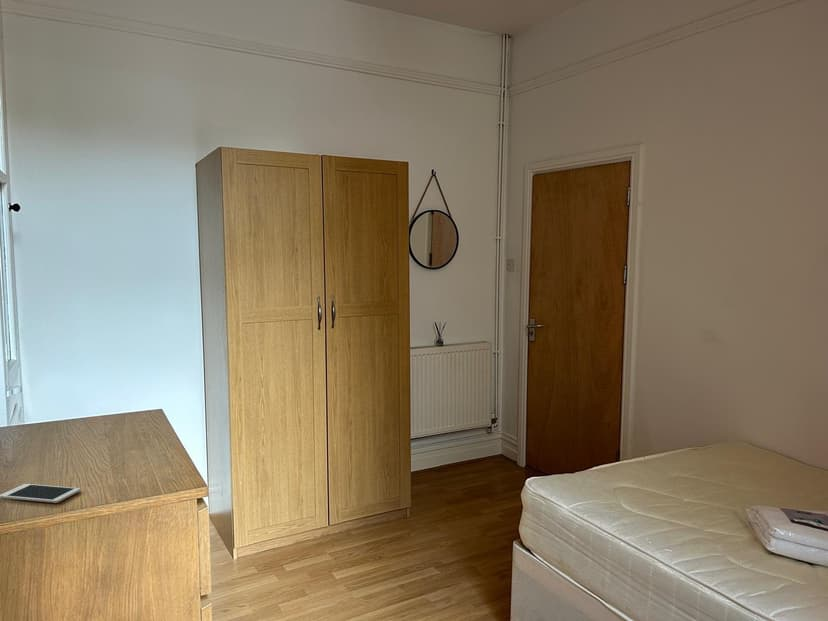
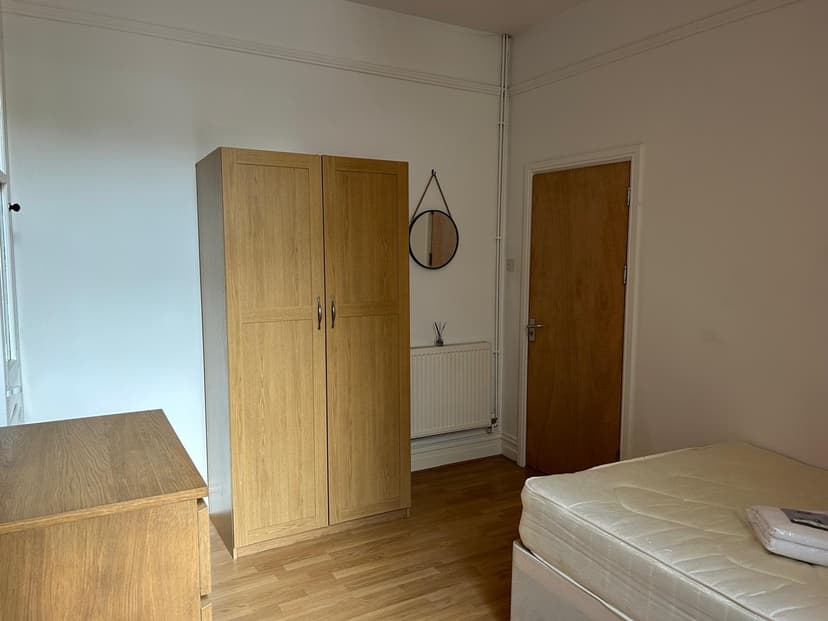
- cell phone (40, 493)
